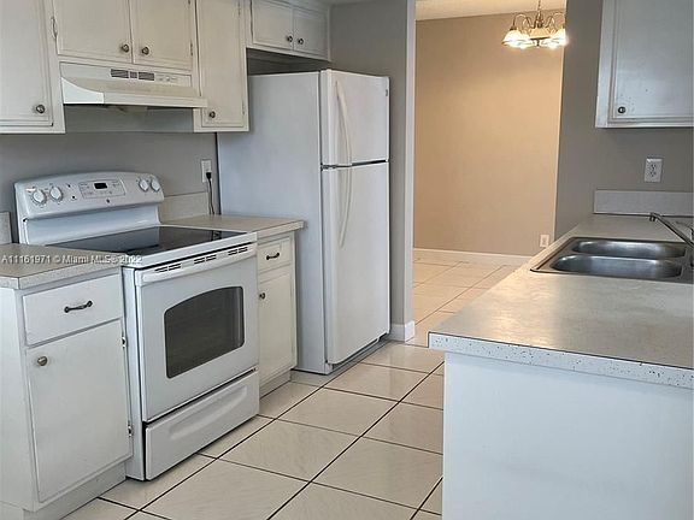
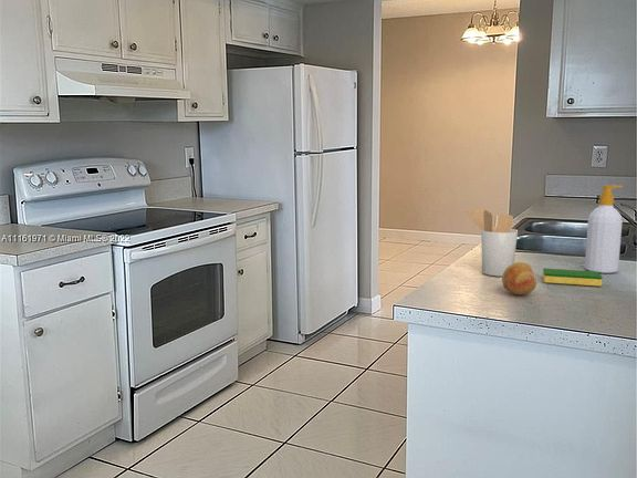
+ dish sponge (571, 277)
+ utensil holder (490, 239)
+ fruit (519, 278)
+ soap bottle (605, 228)
